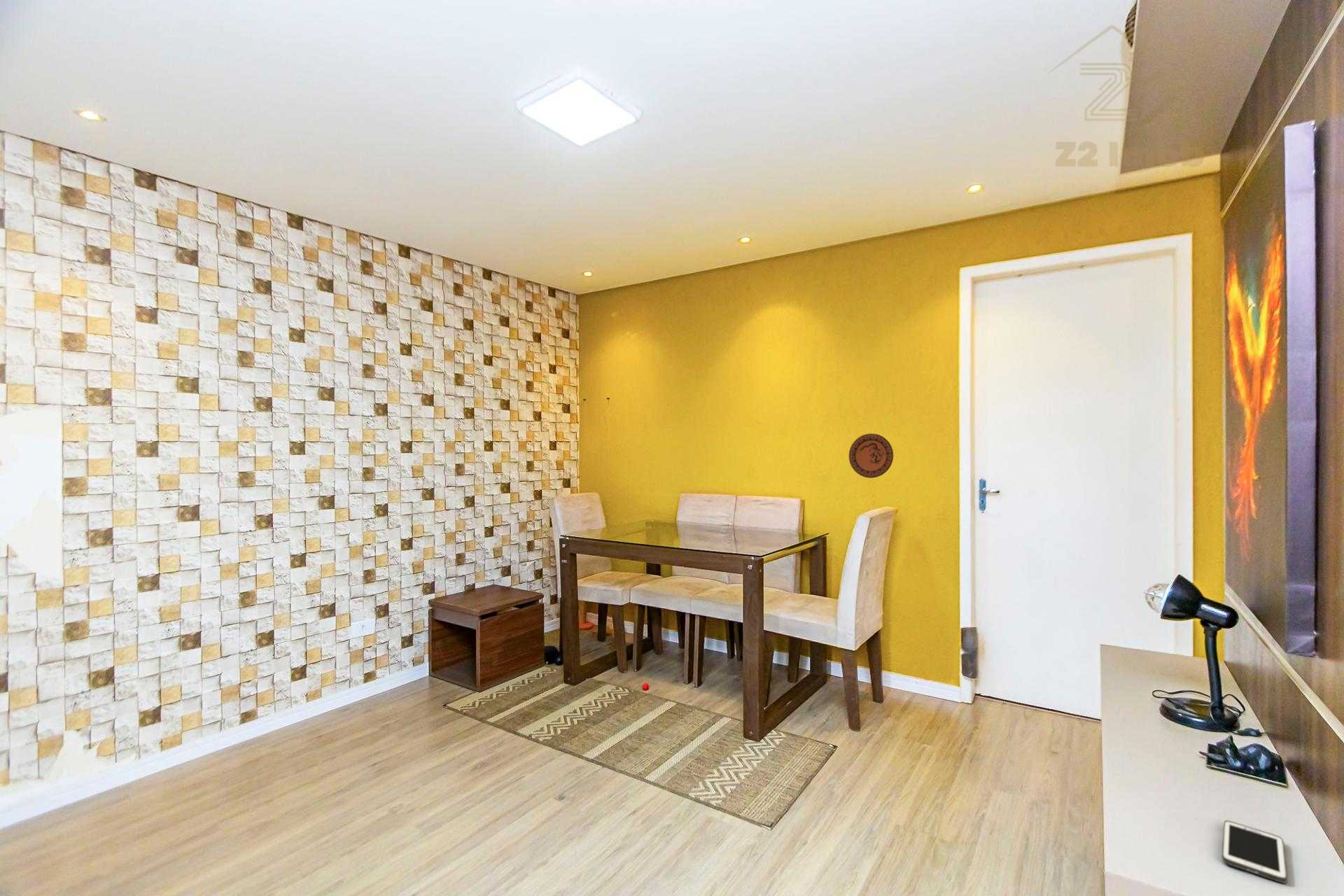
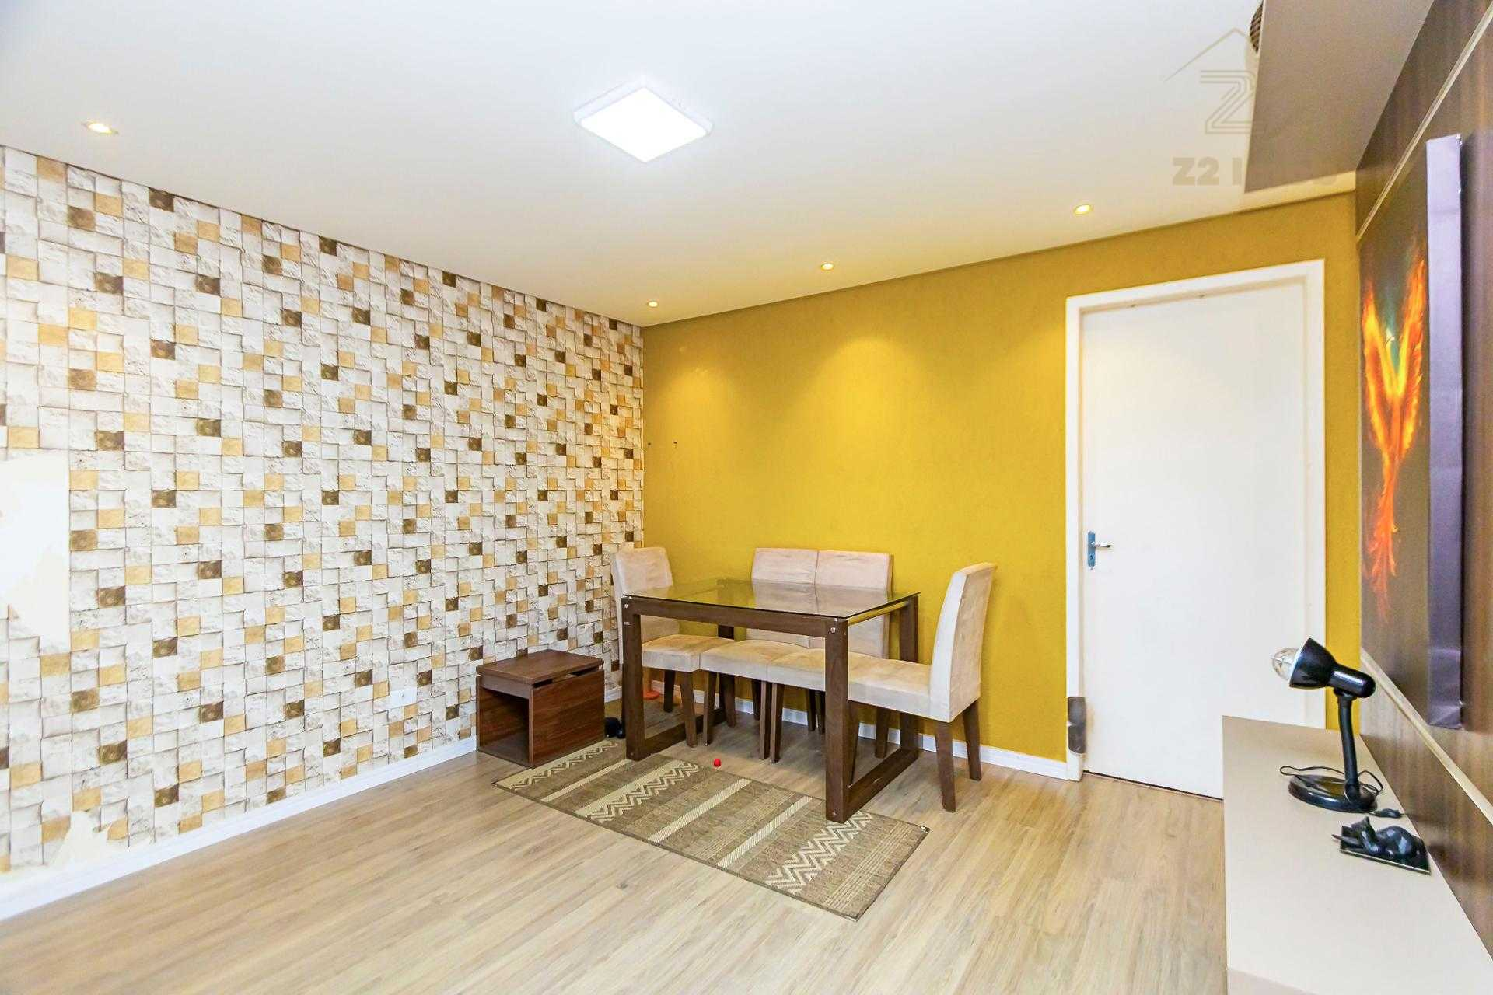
- cell phone (1253, 850)
- decorative plate (871, 456)
